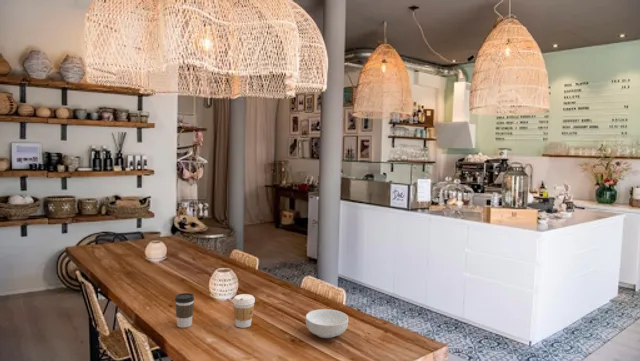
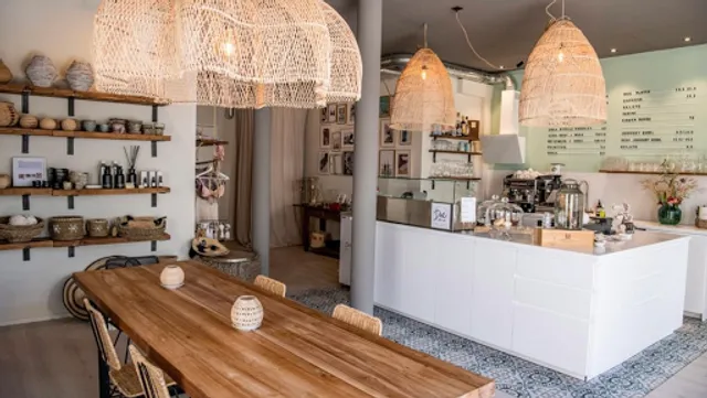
- coffee cup (184, 310)
- cereal bowl (326, 325)
- coffee cup (243, 310)
